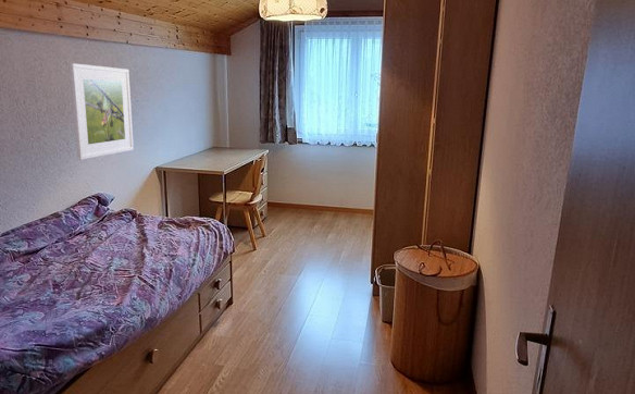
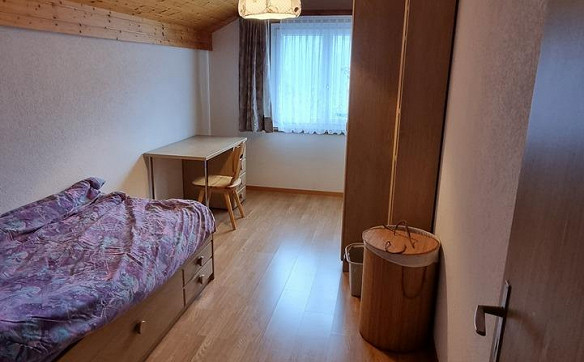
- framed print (104, 111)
